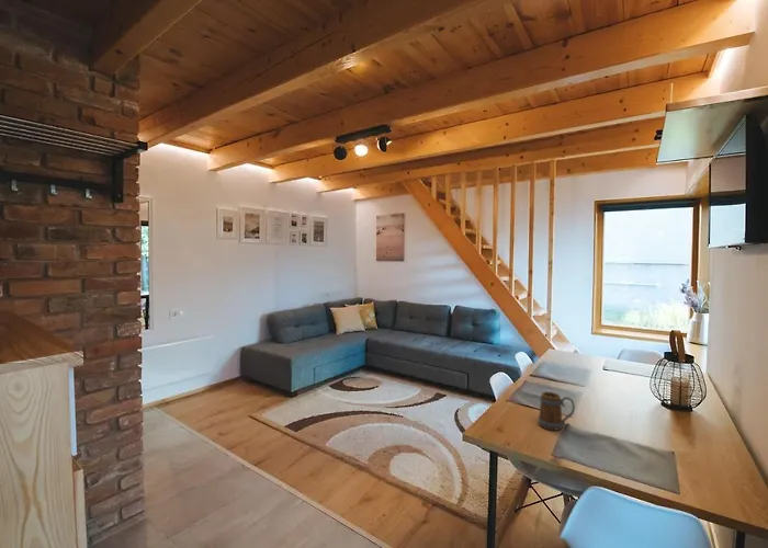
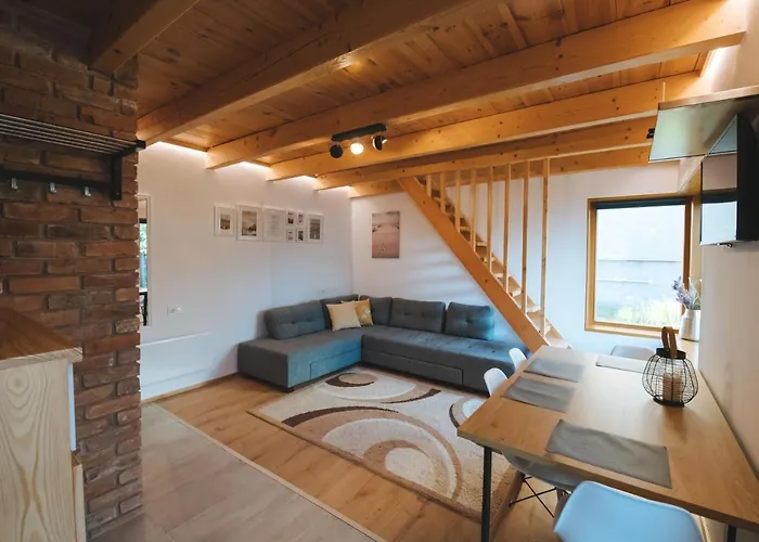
- mug (555, 410)
